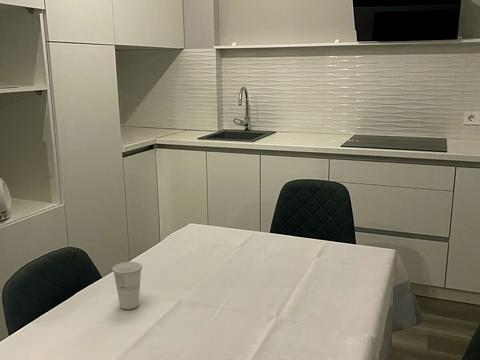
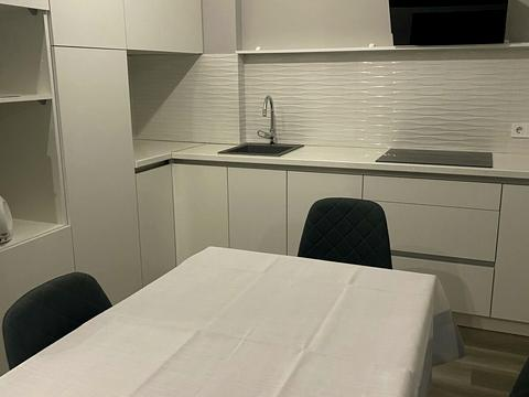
- cup (128, 285)
